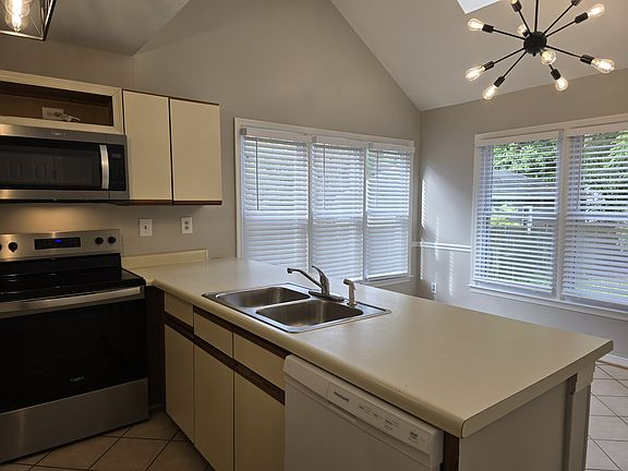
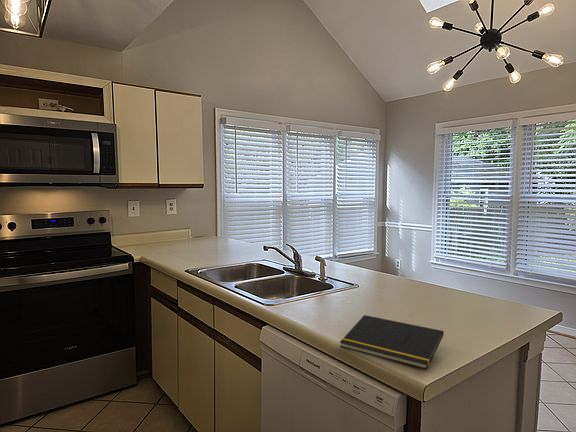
+ notepad (391, 338)
